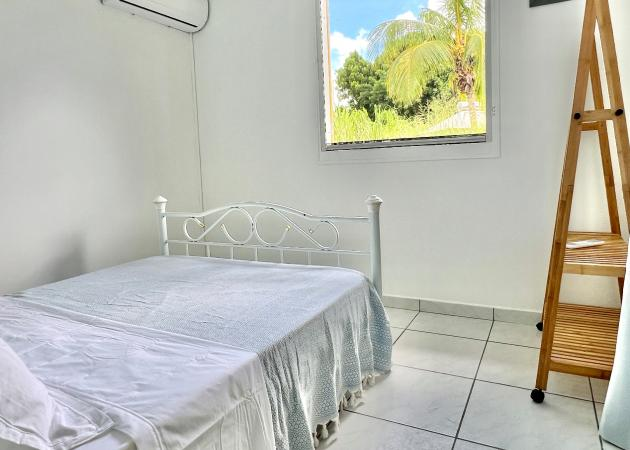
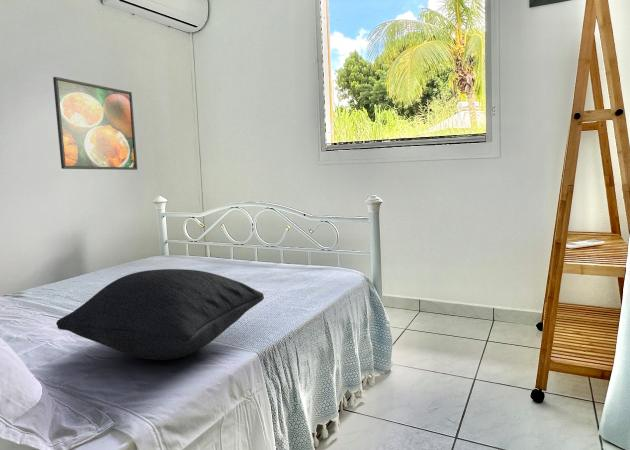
+ pillow (169, 309)
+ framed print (99, 127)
